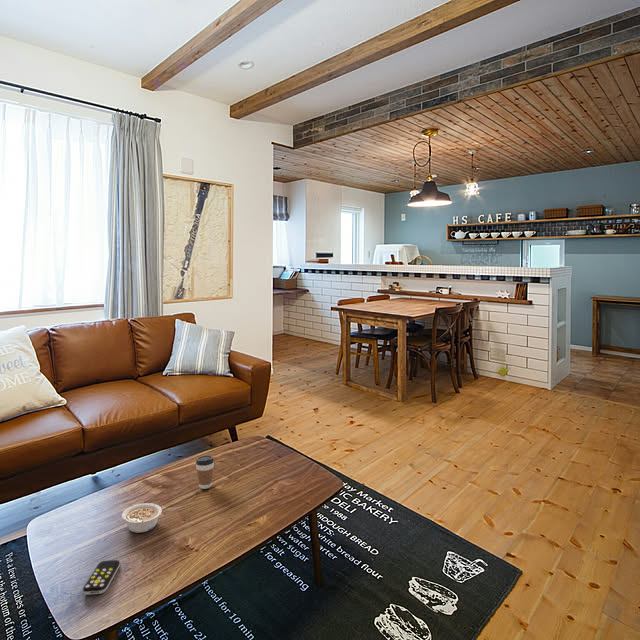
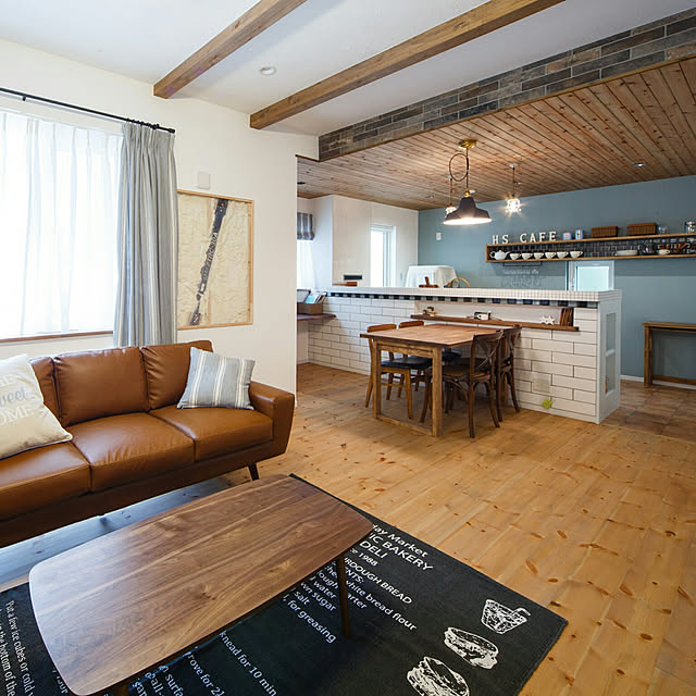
- remote control (102, 576)
- coffee cup (205, 472)
- legume (143, 518)
